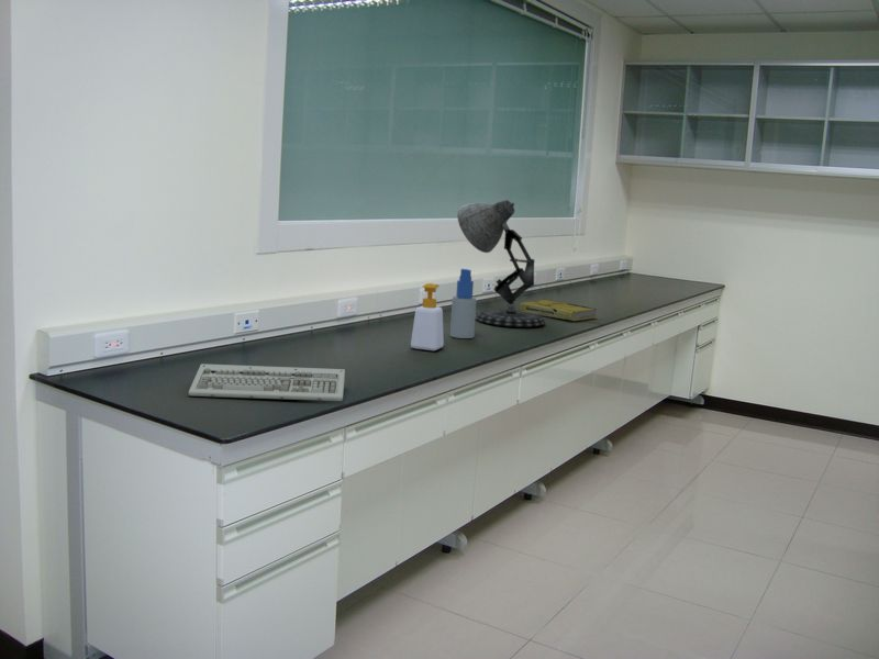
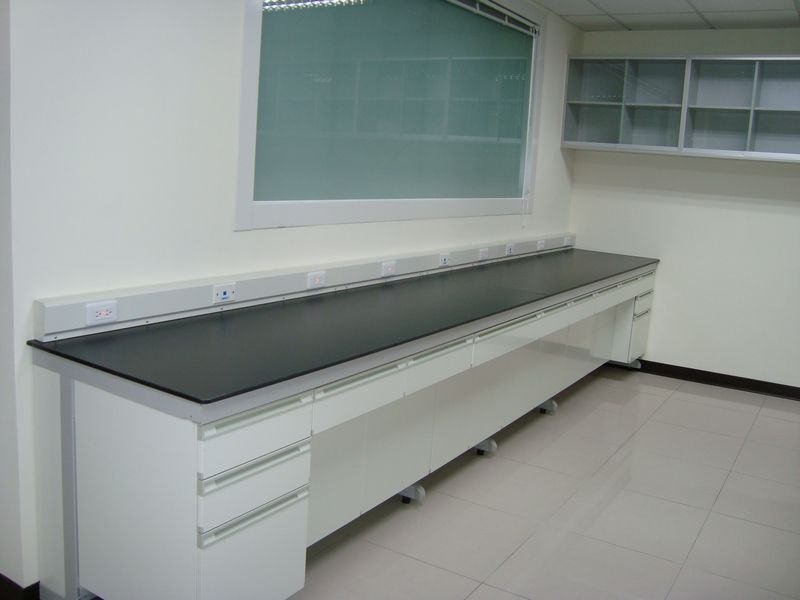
- book (557, 310)
- spray bottle (464, 302)
- keyboard (269, 382)
- soap bottle (431, 314)
- desk lamp (510, 260)
